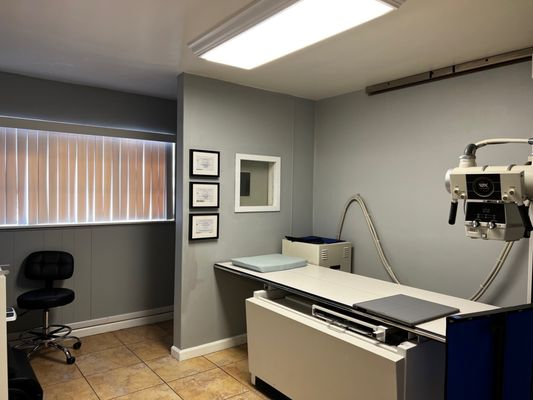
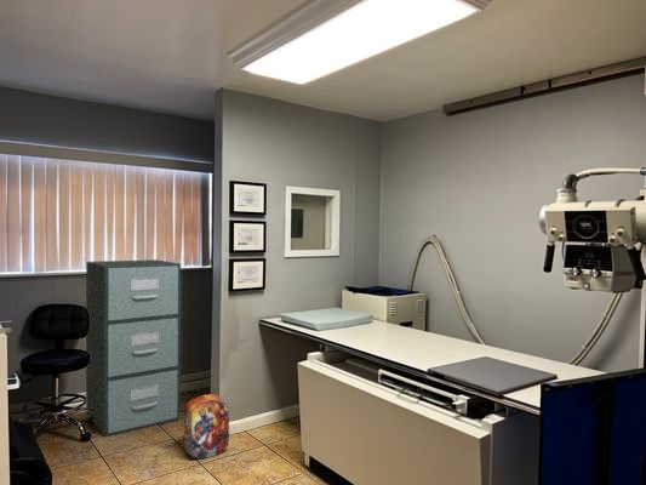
+ backpack (205, 422)
+ filing cabinet (133, 340)
